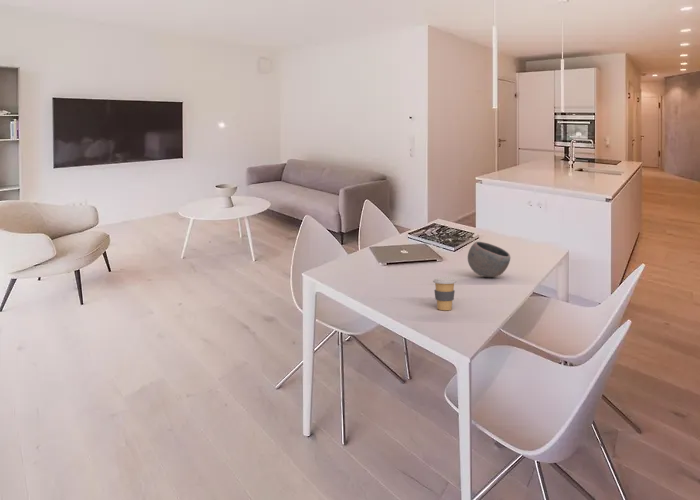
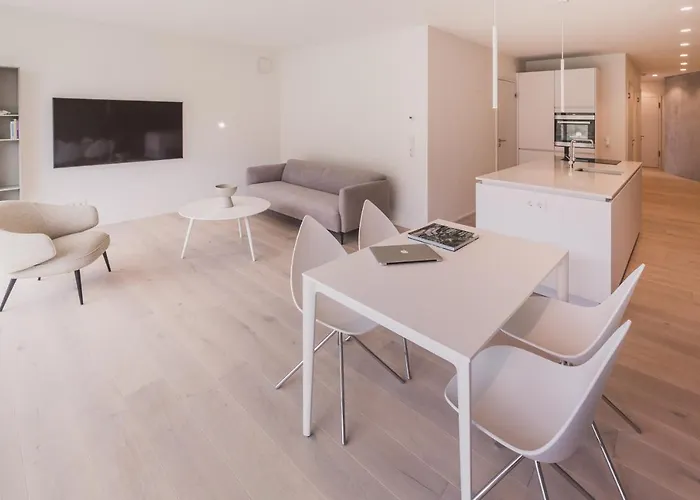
- bowl (488, 259)
- coffee cup (444, 293)
